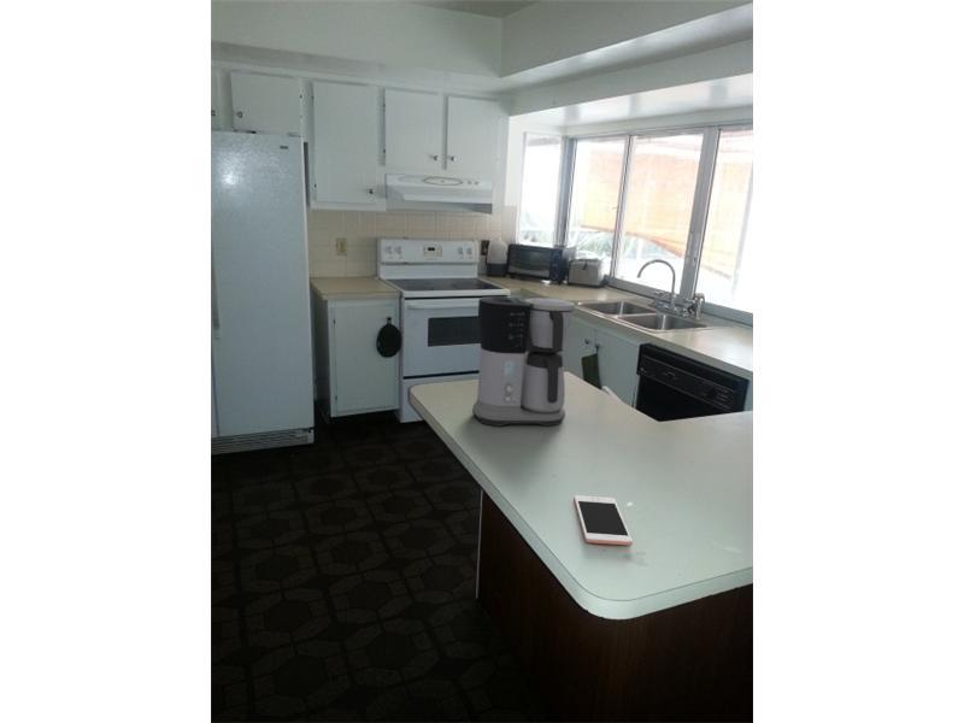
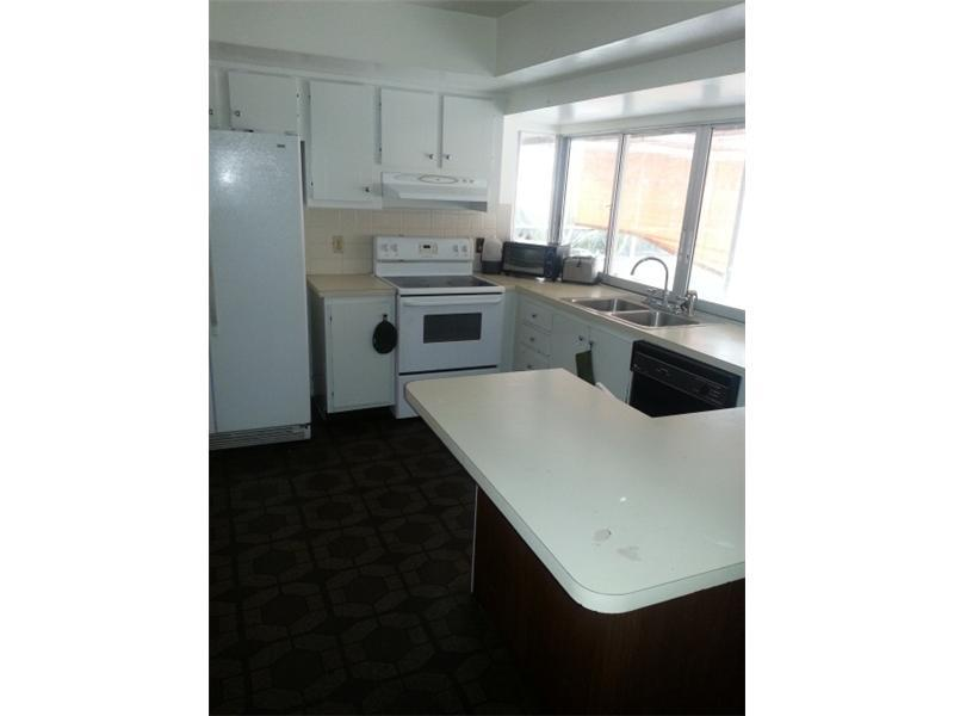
- coffee maker (525, 362)
- cell phone (600, 518)
